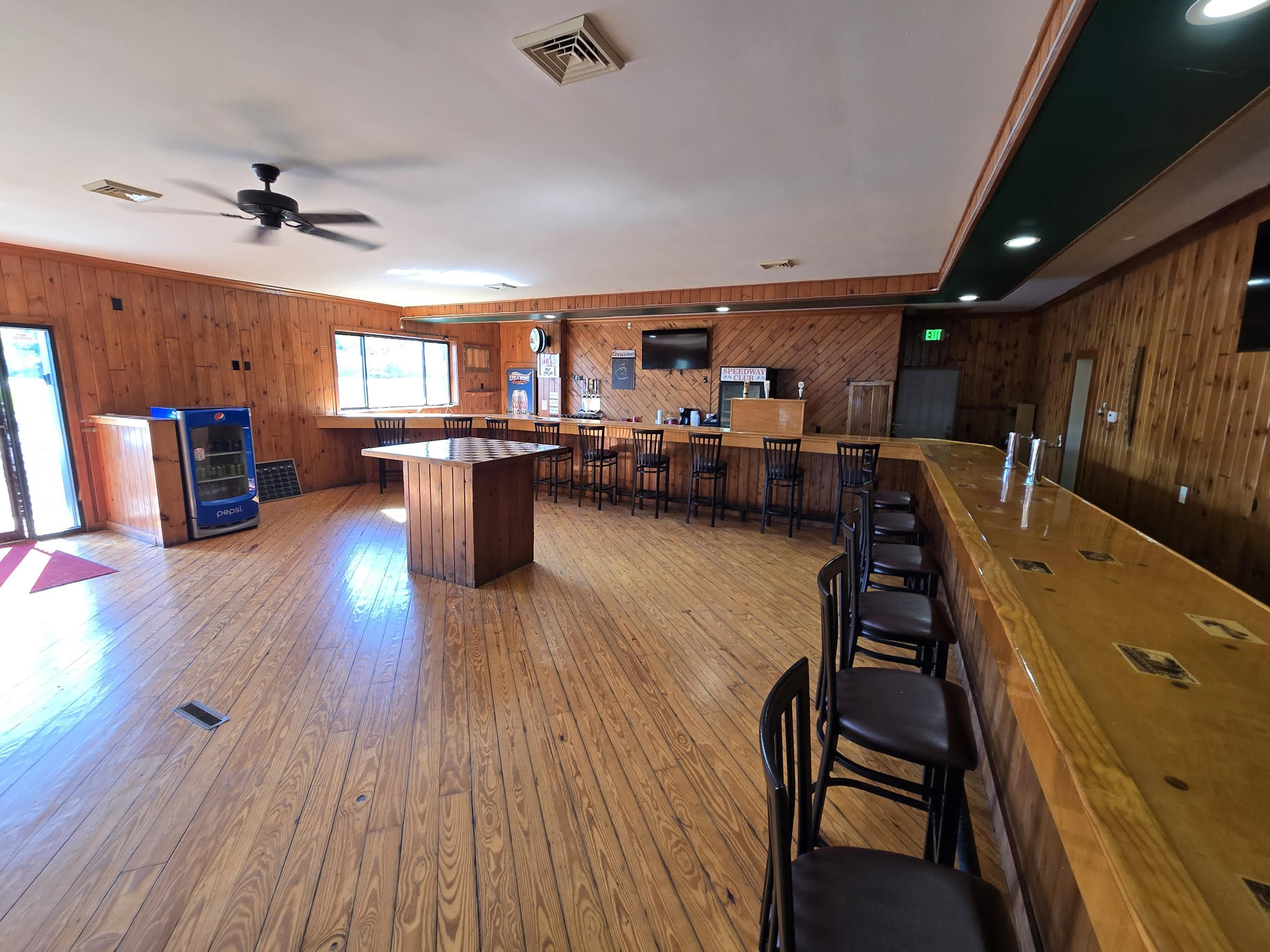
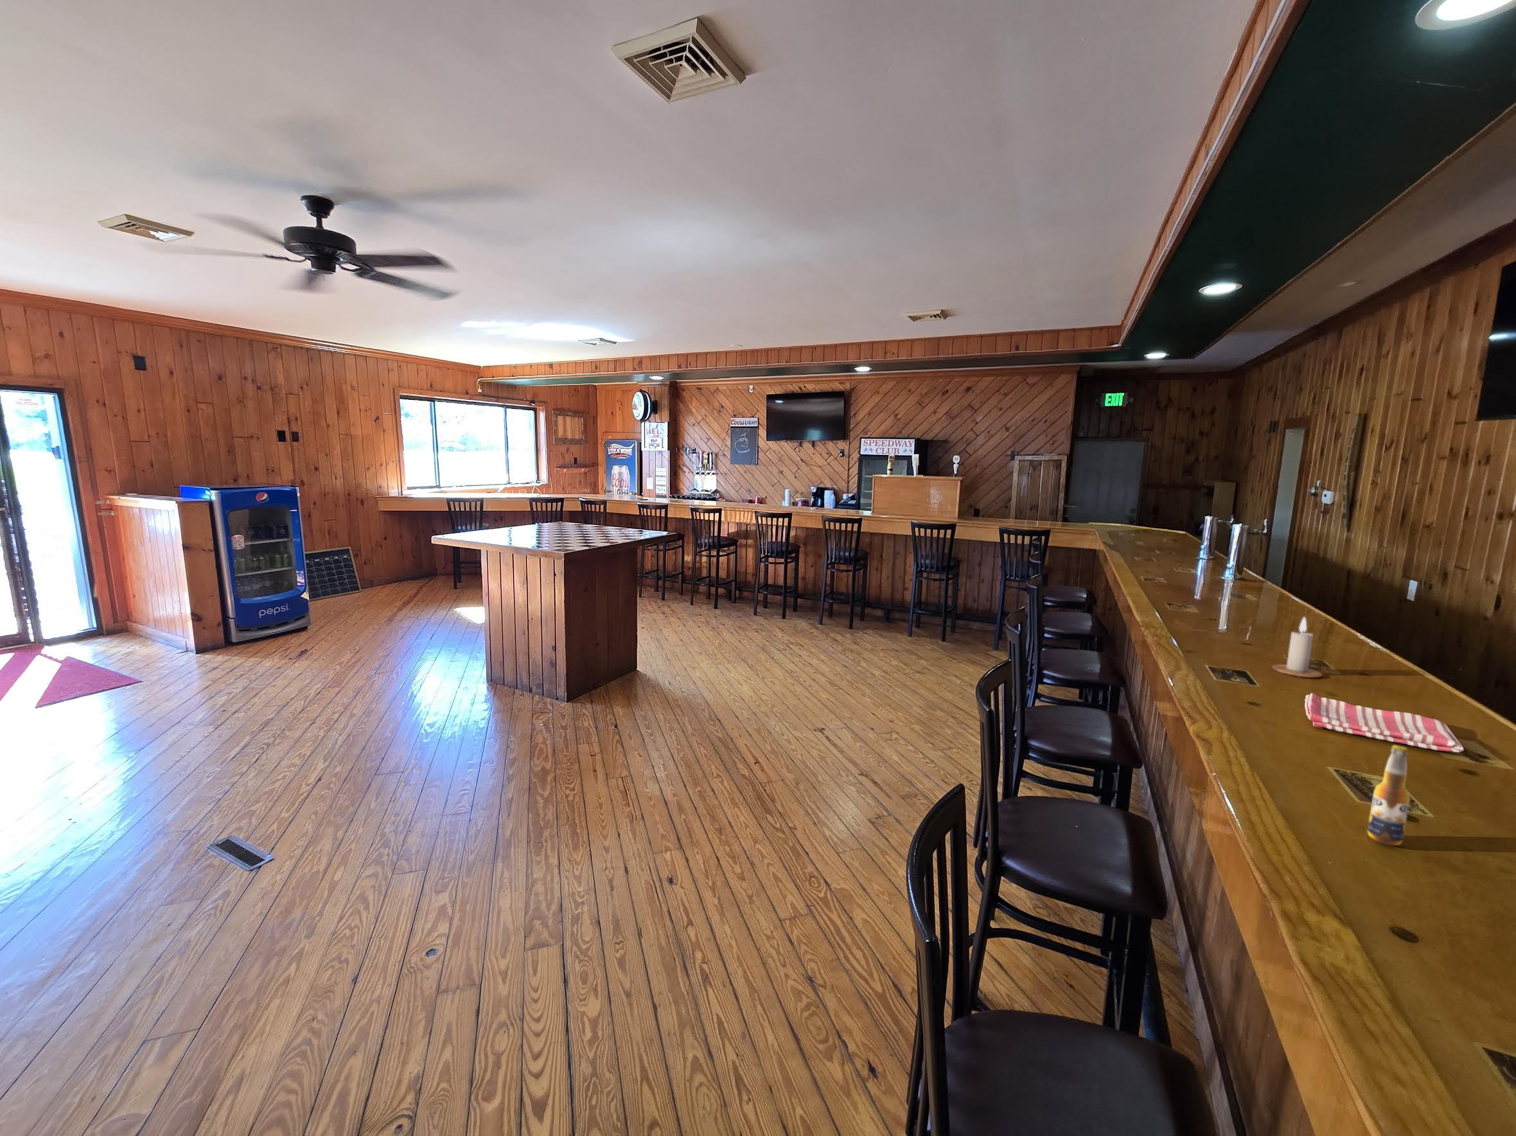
+ candle (1300, 643)
+ dish towel (1378, 722)
+ beer bottle (1392, 794)
